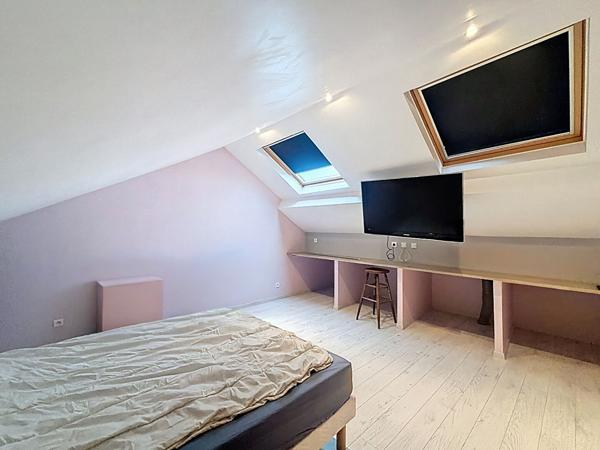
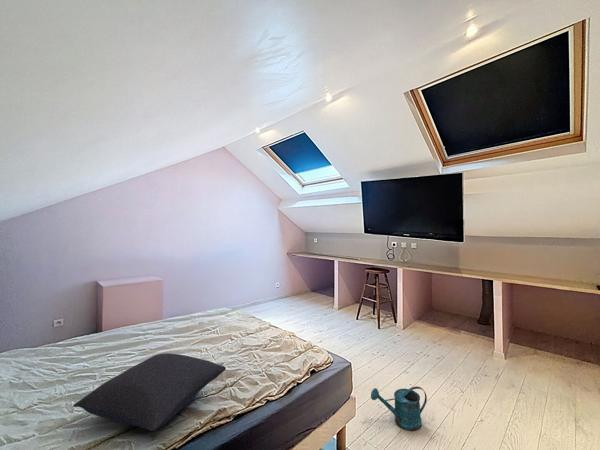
+ watering can (399, 405)
+ pillow (156, 386)
